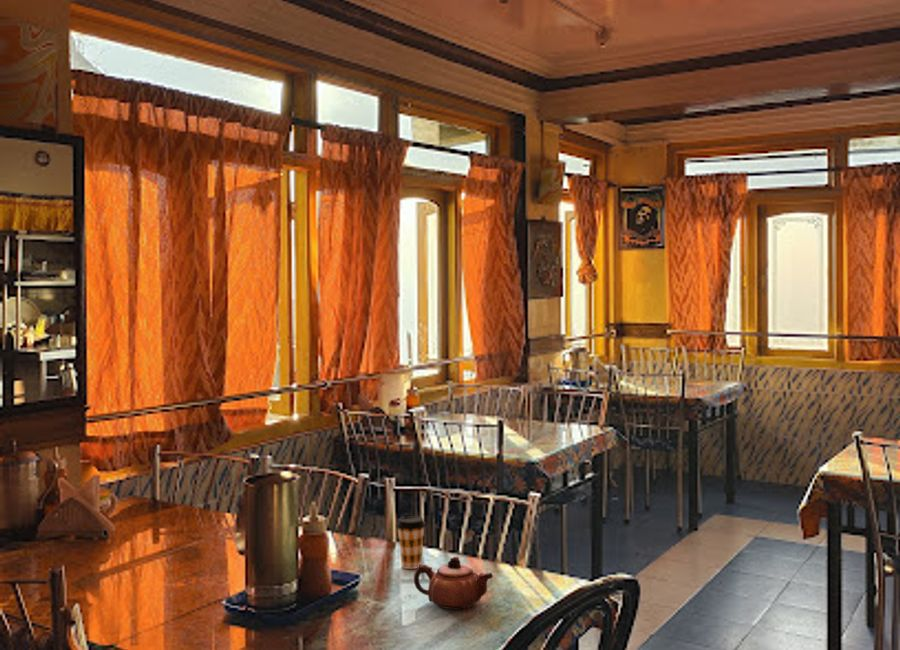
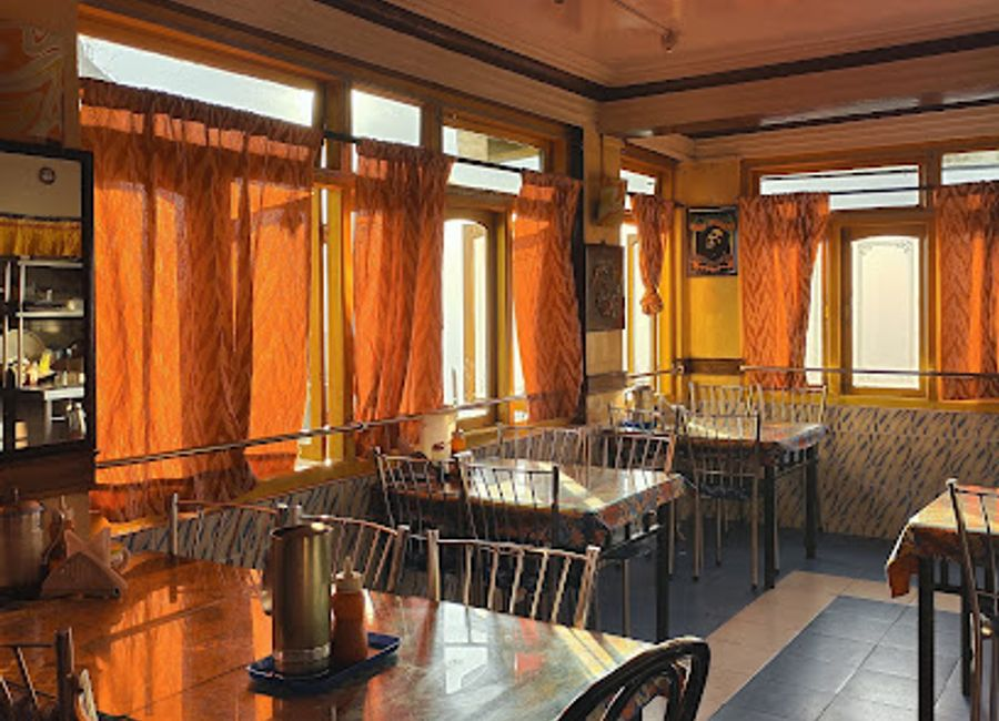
- teapot (453, 579)
- coffee cup (411, 542)
